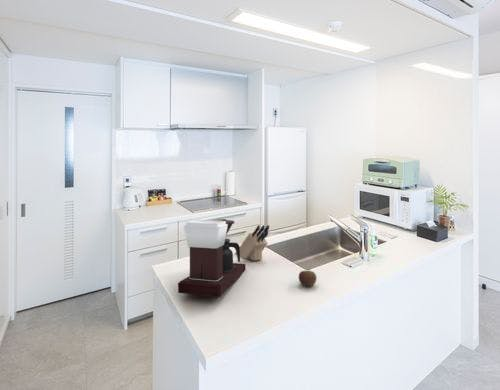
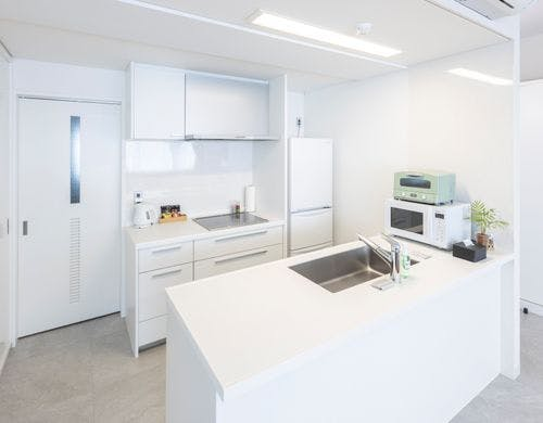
- knife block (252, 240)
- apple (307, 276)
- coffee maker (215, 251)
